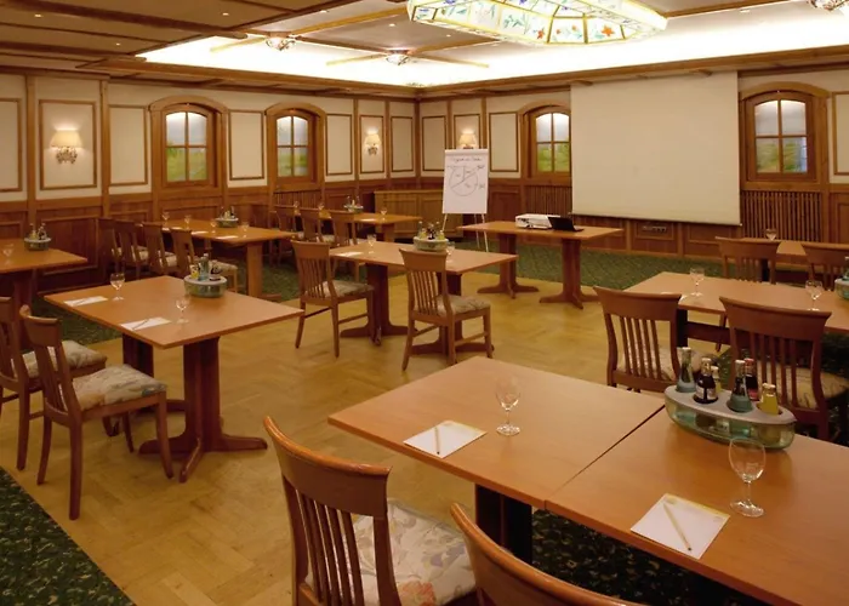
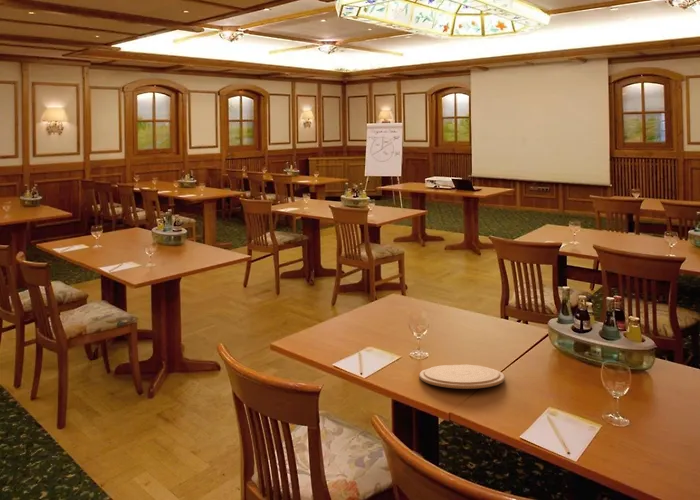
+ plate (461, 375)
